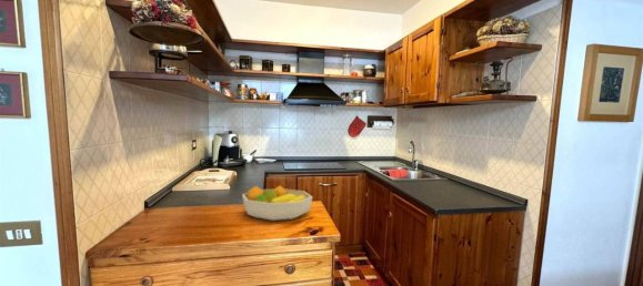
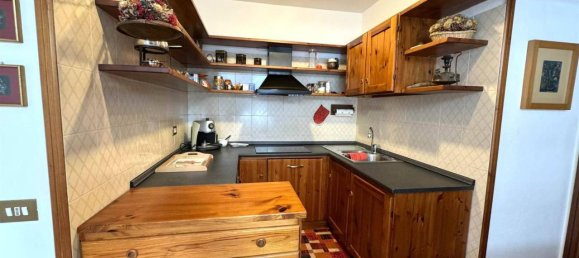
- fruit bowl (277, 200)
